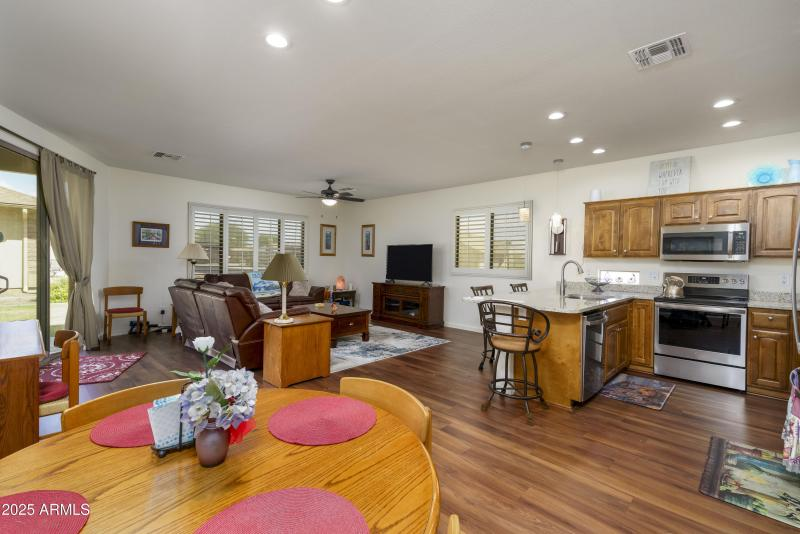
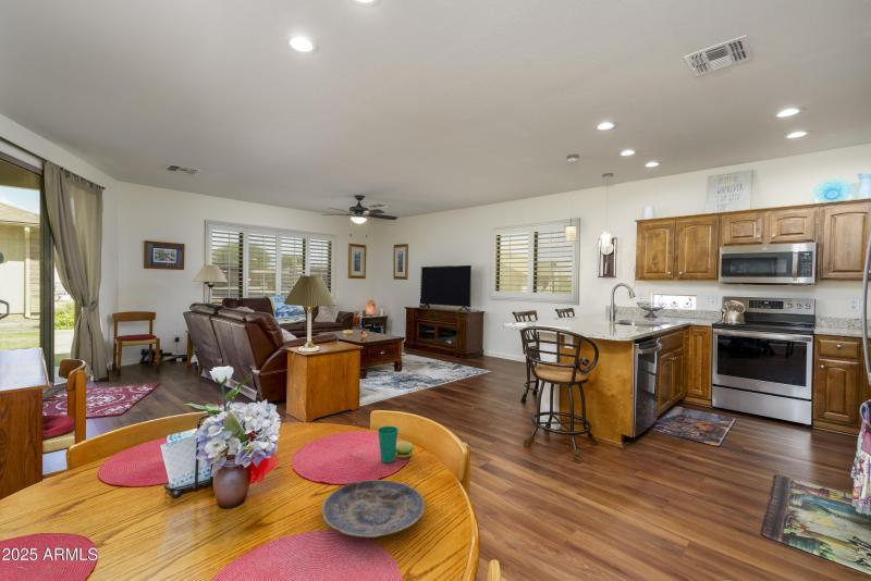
+ plate (373, 508)
+ cup (395, 442)
